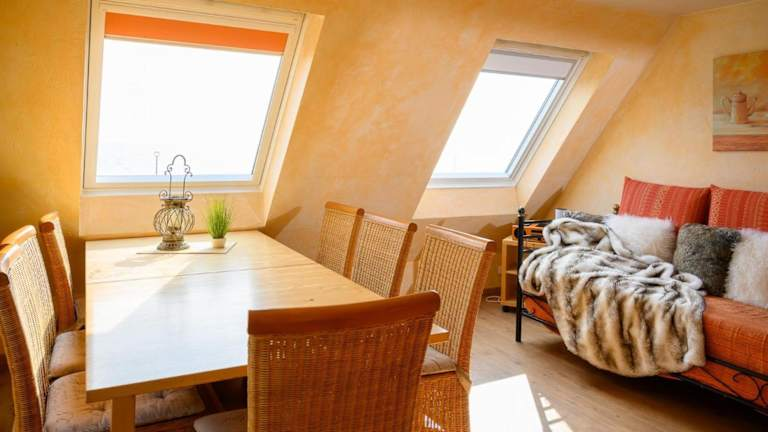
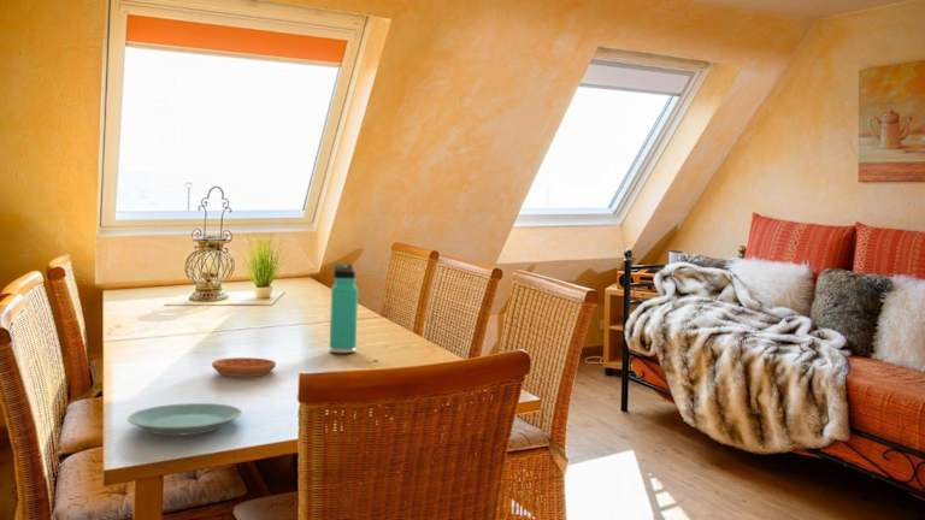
+ thermos bottle (343, 307)
+ saucer (243, 367)
+ plate (185, 419)
